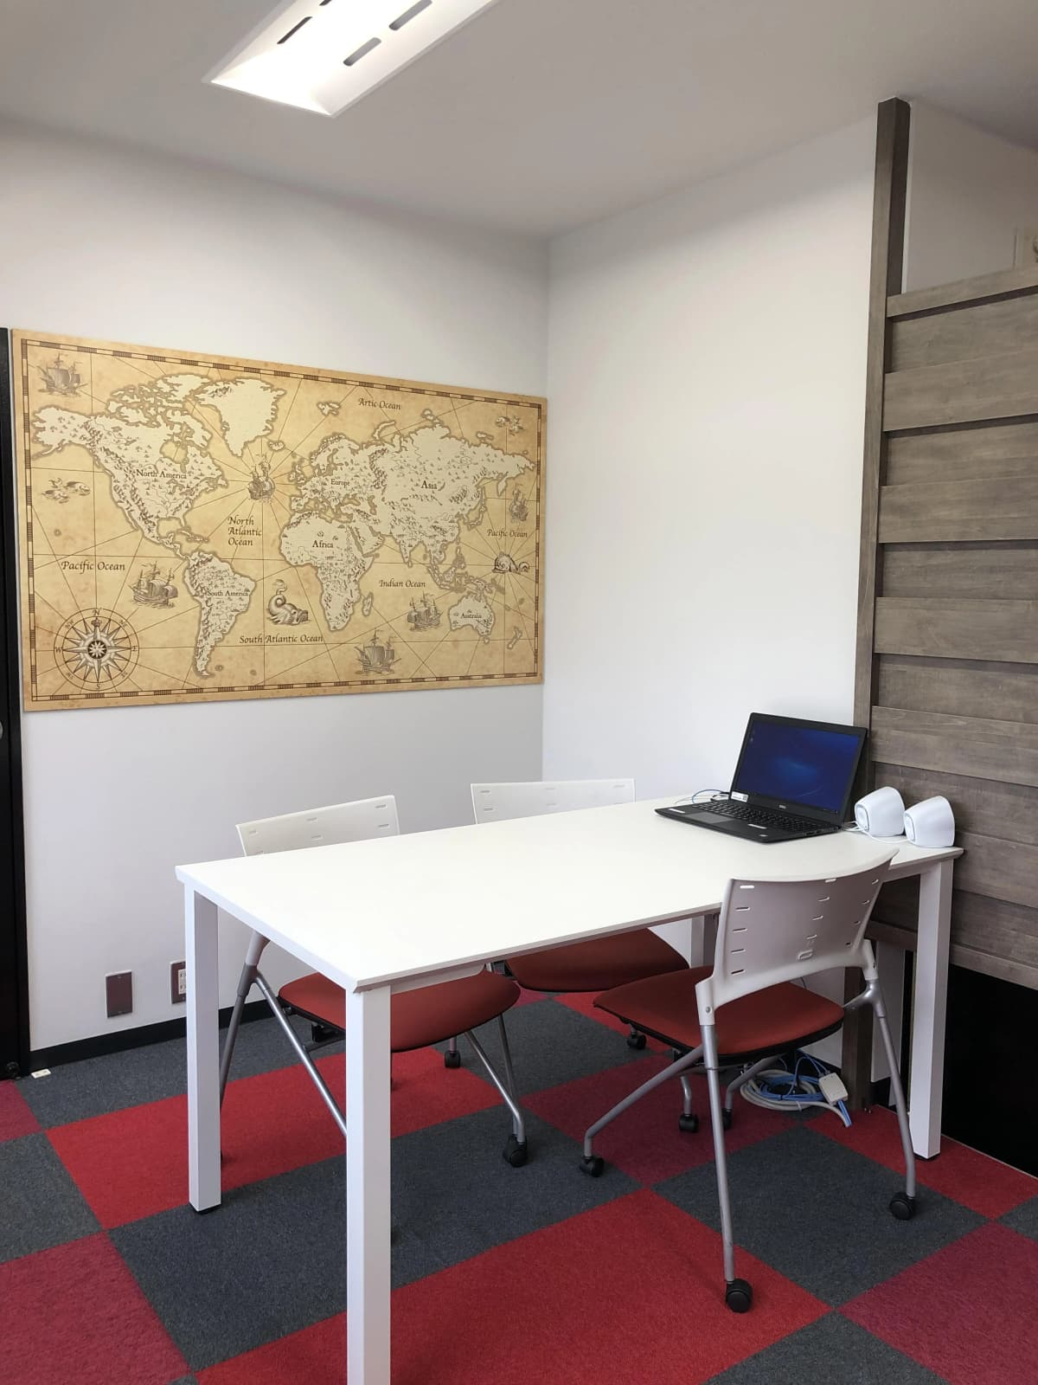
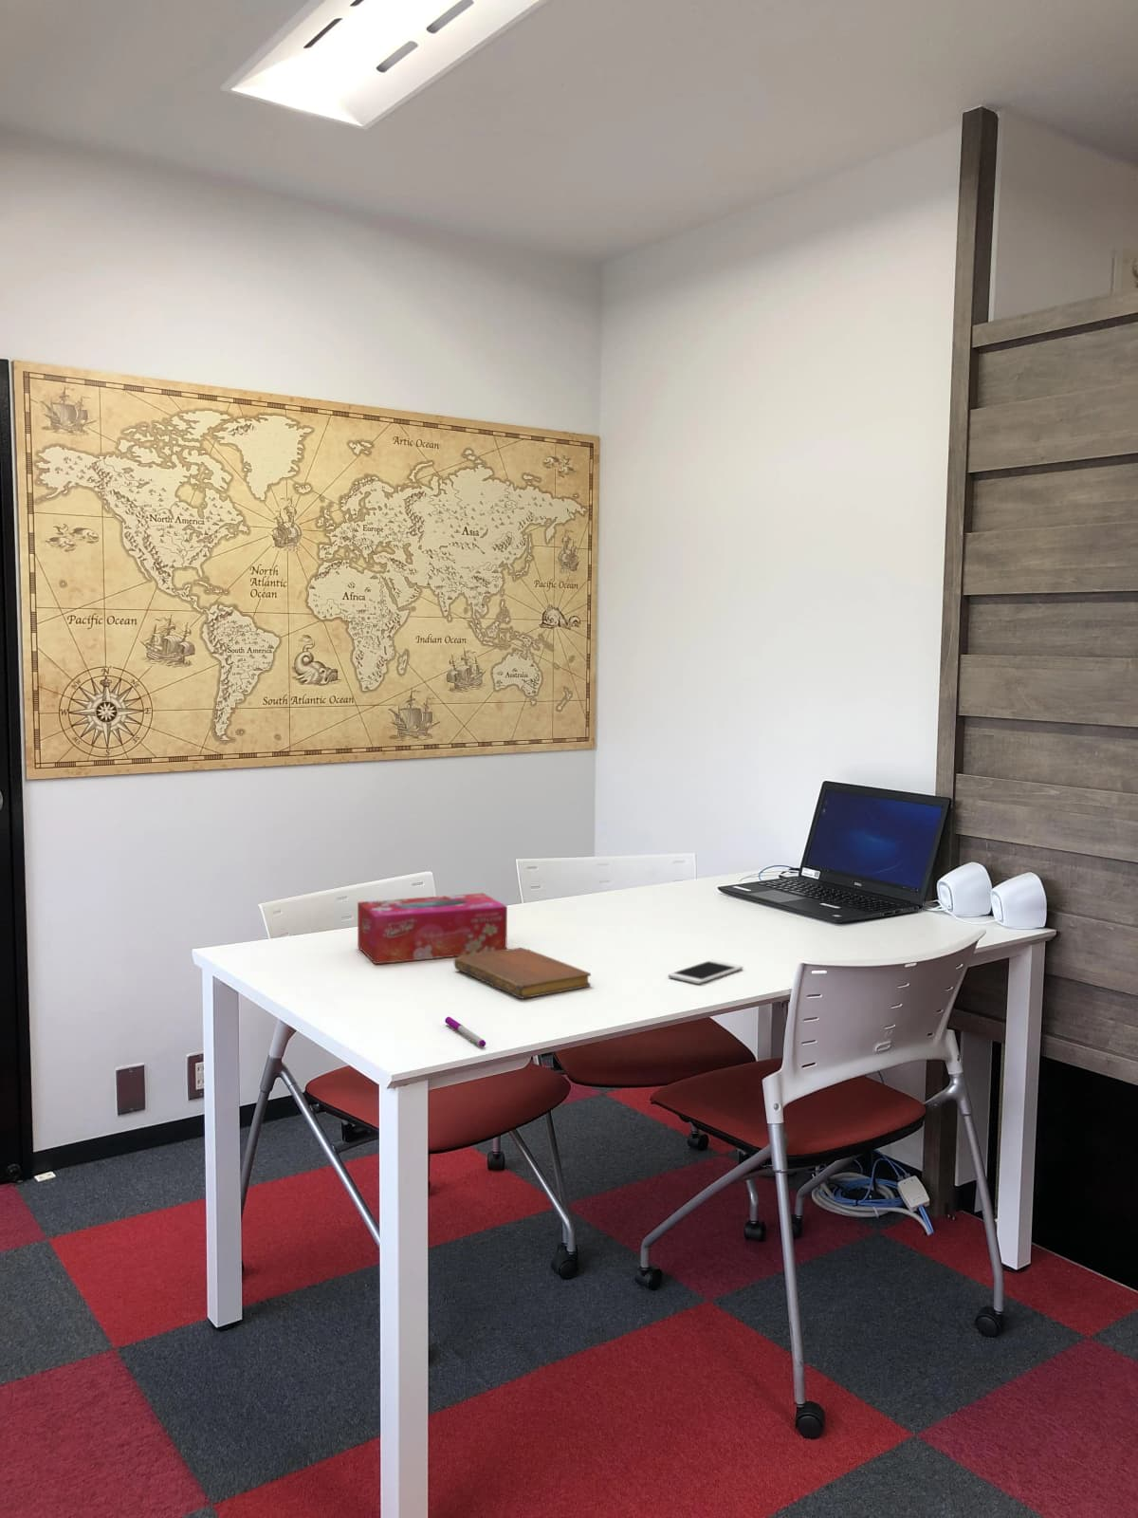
+ pen (465, 1032)
+ tissue box (432, 926)
+ notebook (521, 971)
+ cell phone (705, 971)
